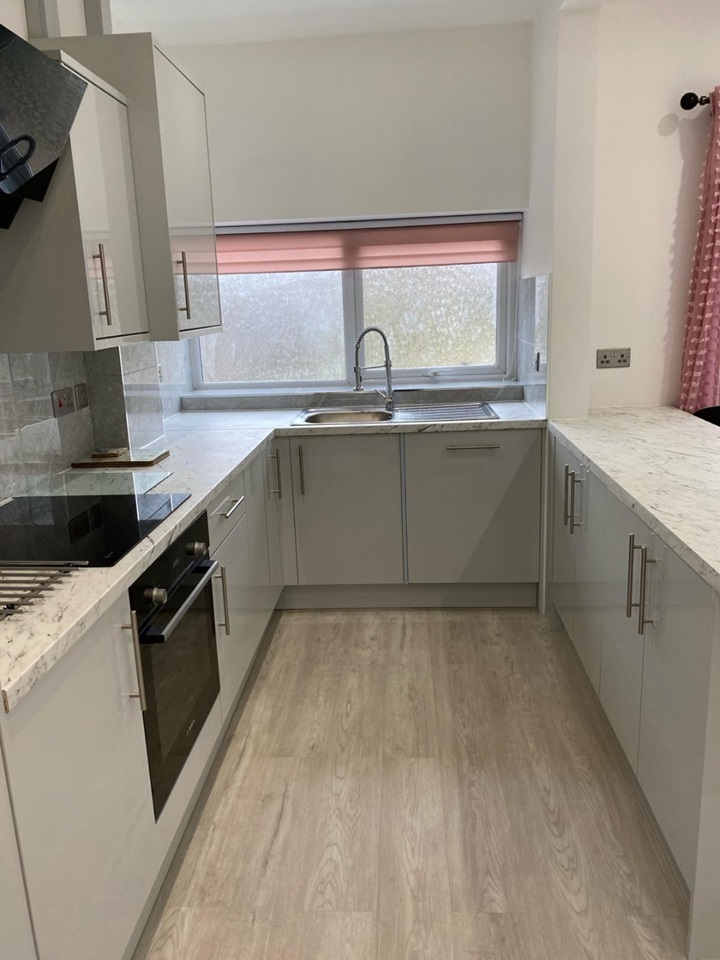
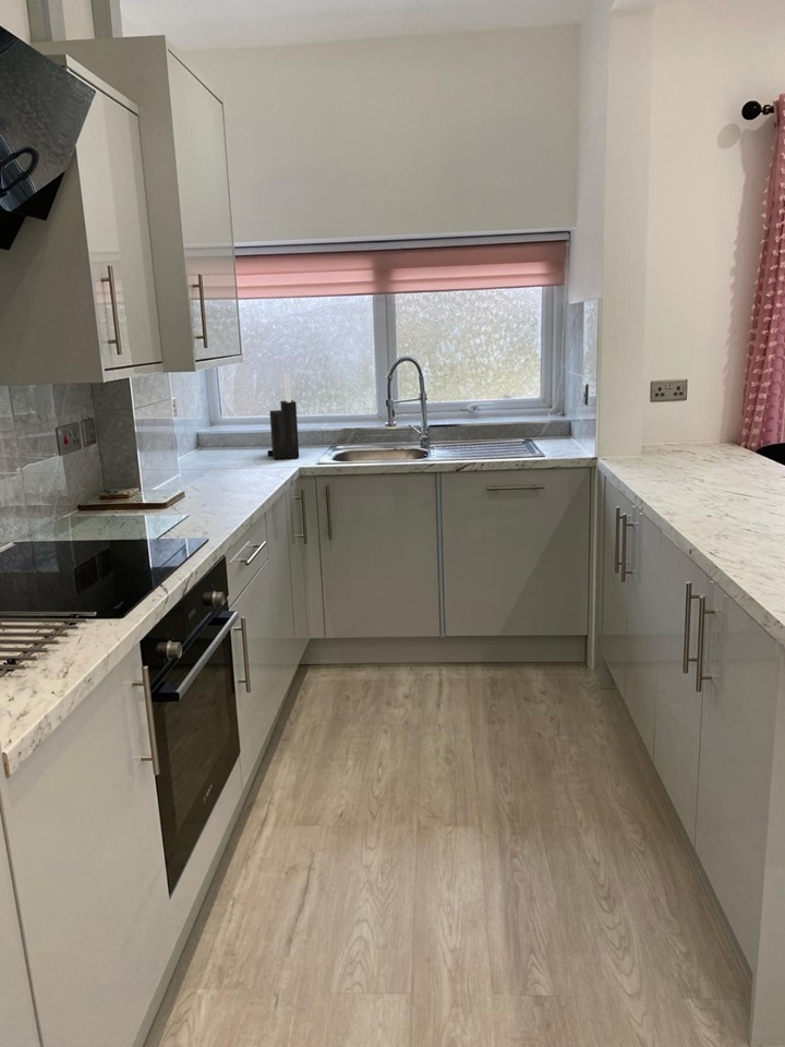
+ knife block (280, 416)
